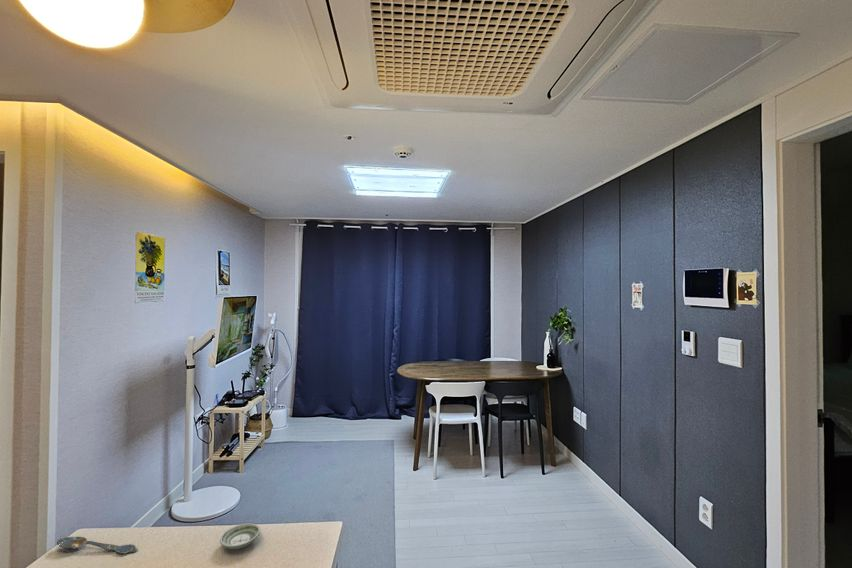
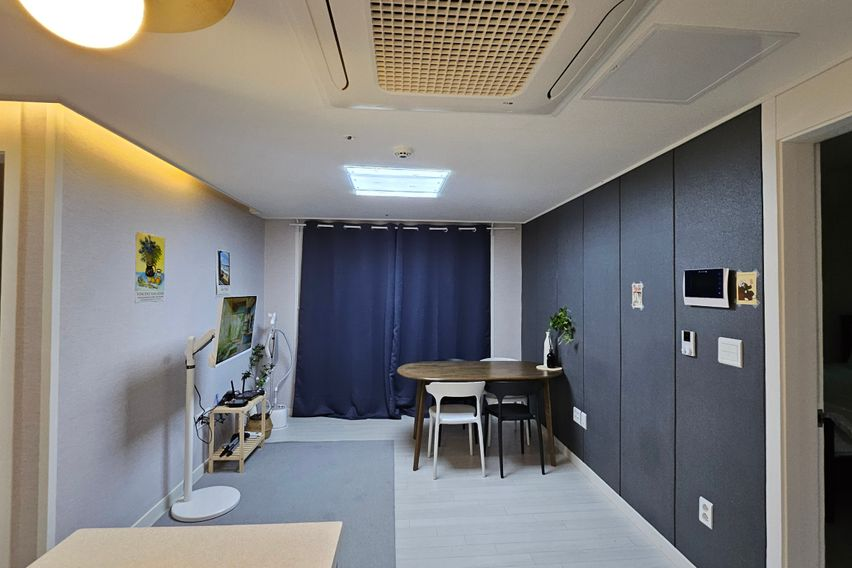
- saucer (240, 538)
- spoon (97, 545)
